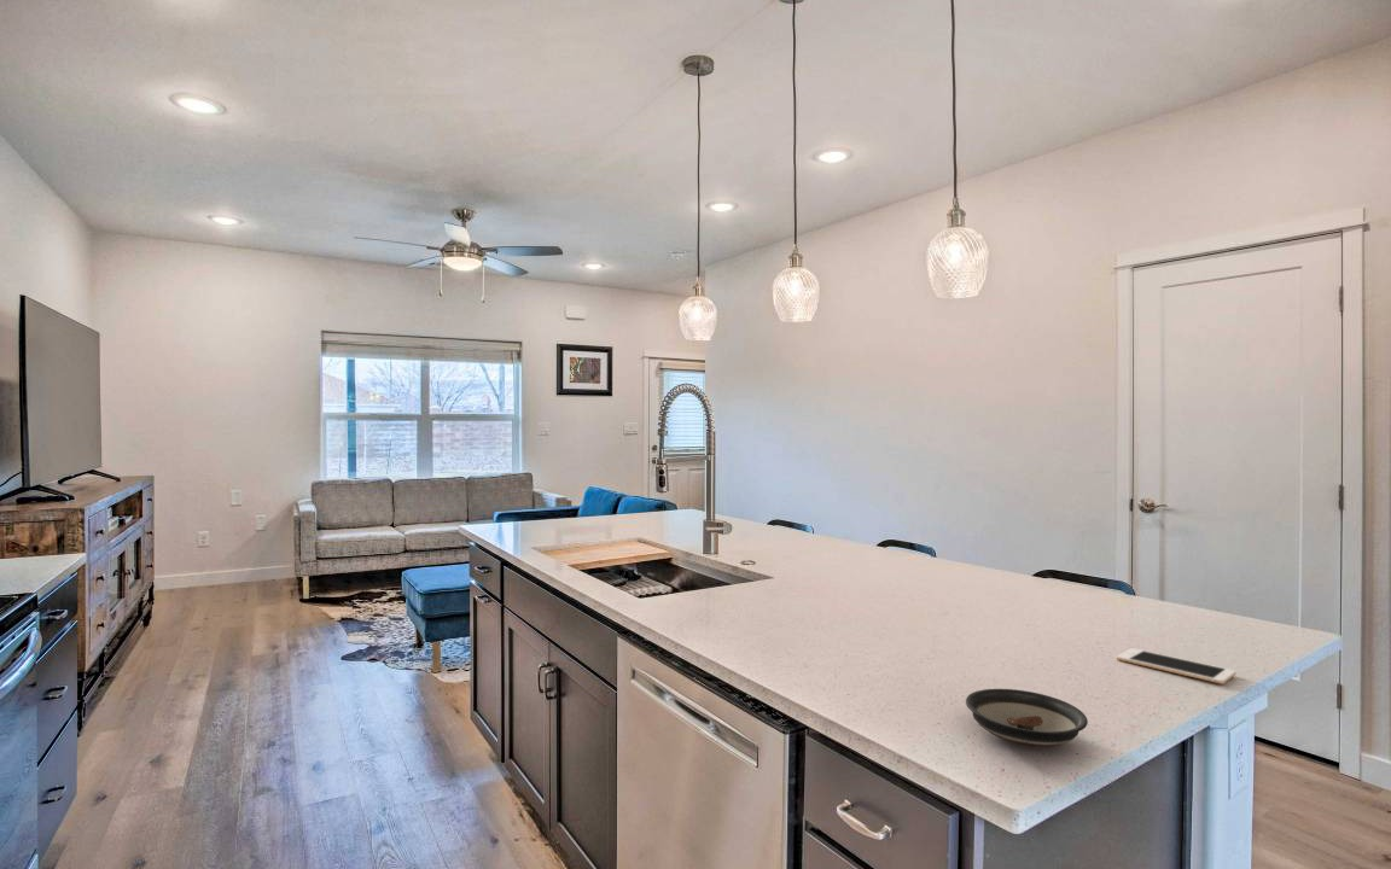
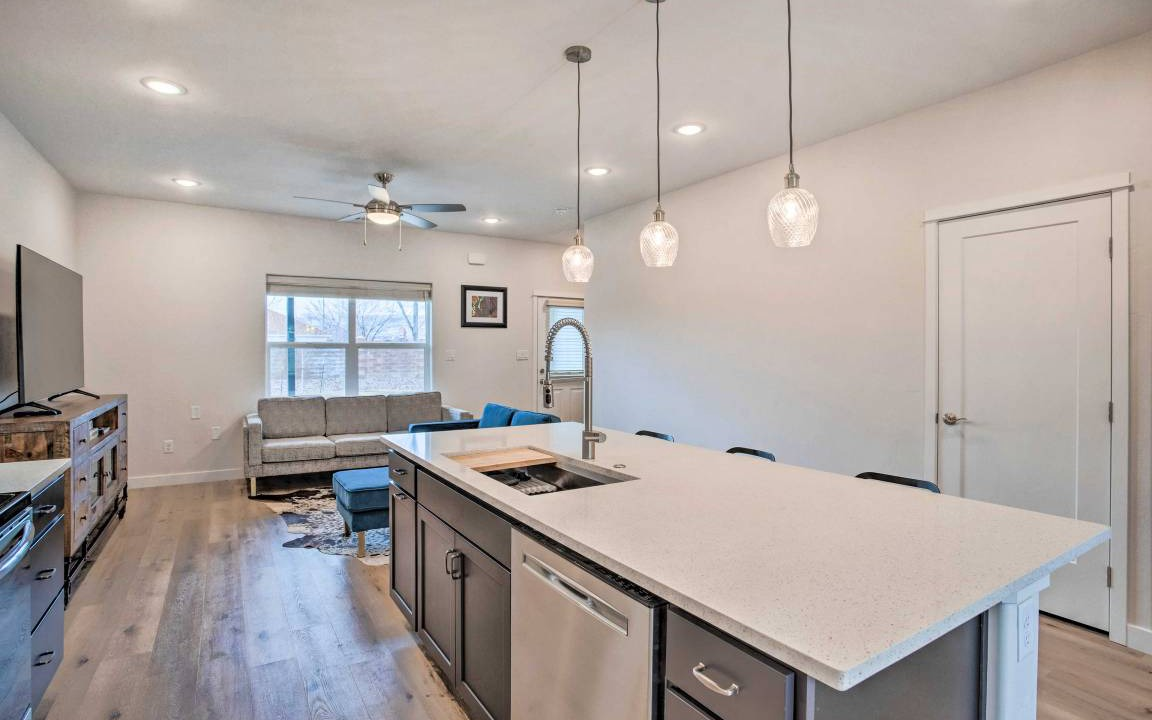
- saucer (1024, 722)
- cell phone (1174, 665)
